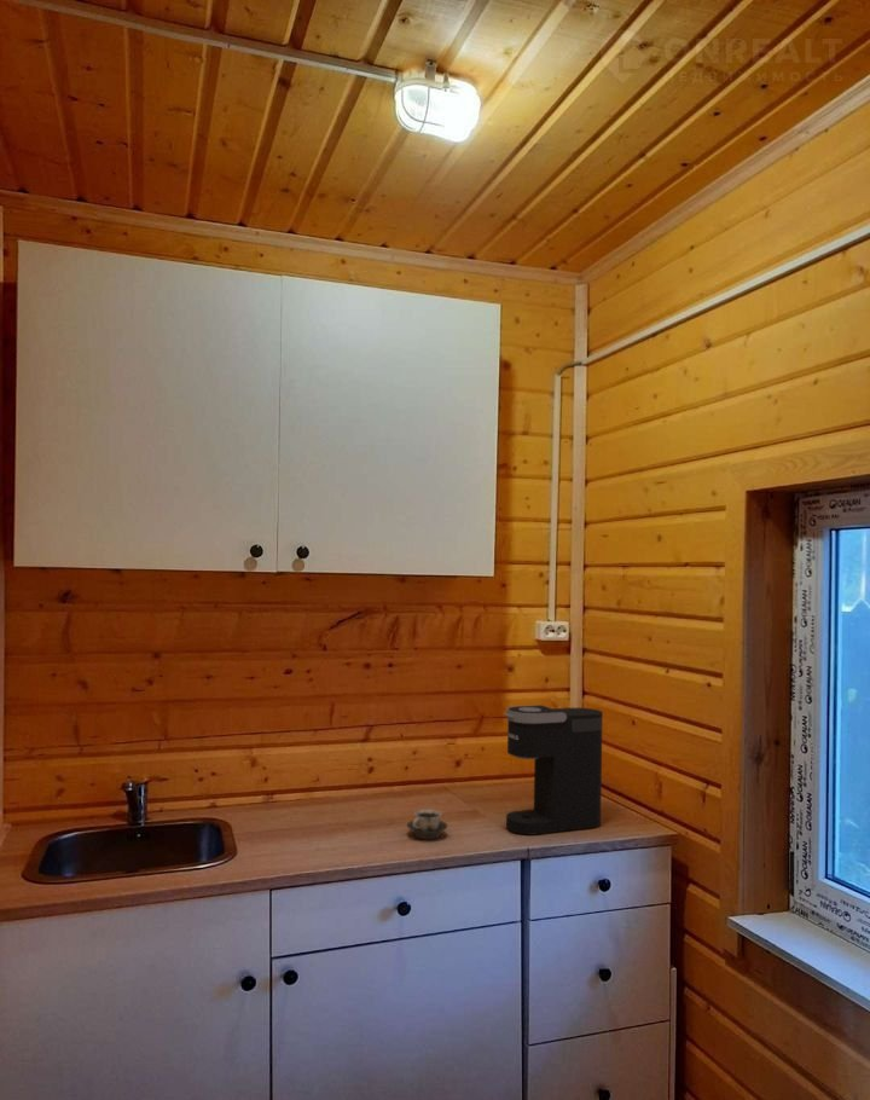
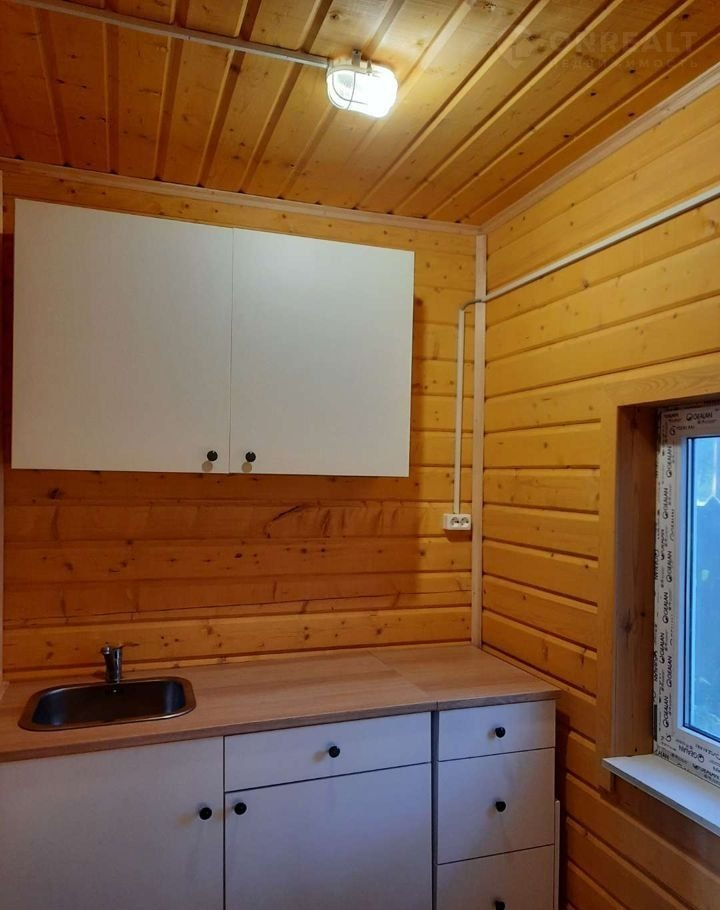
- coffee maker (553, 766)
- cup (427, 823)
